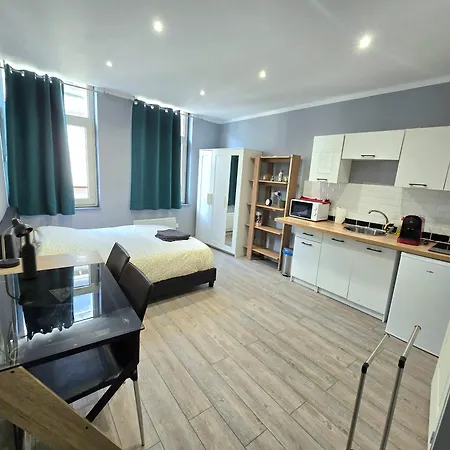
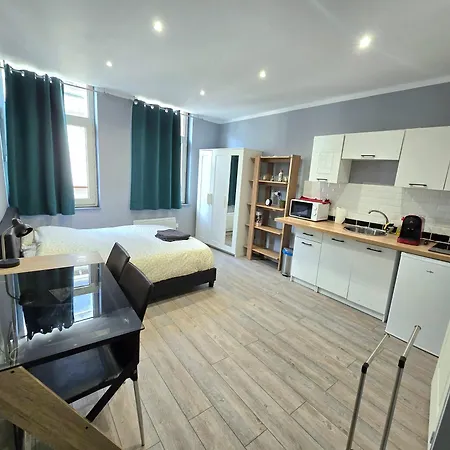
- wine bottle (28, 254)
